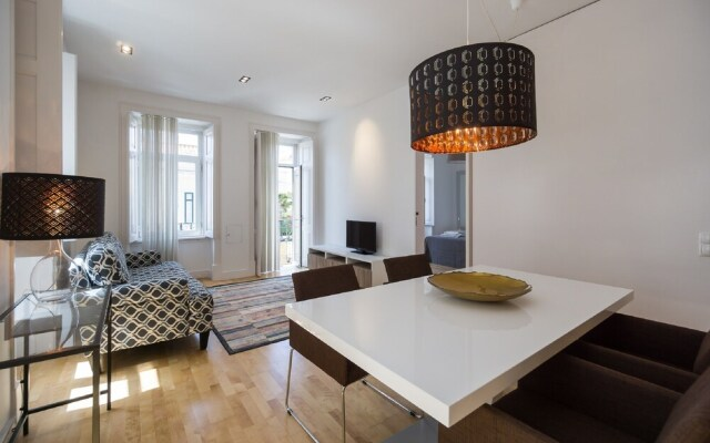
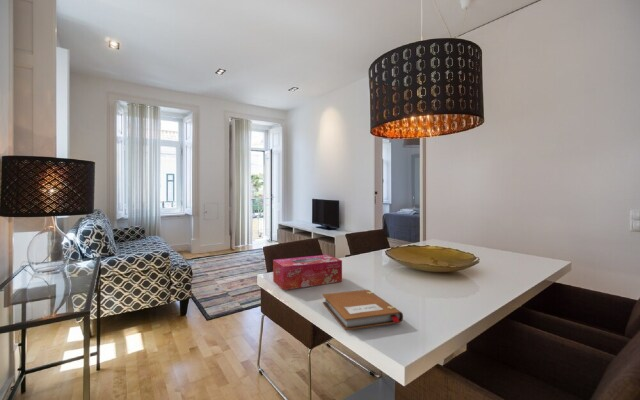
+ notebook (360, 307)
+ tissue box (307, 270)
